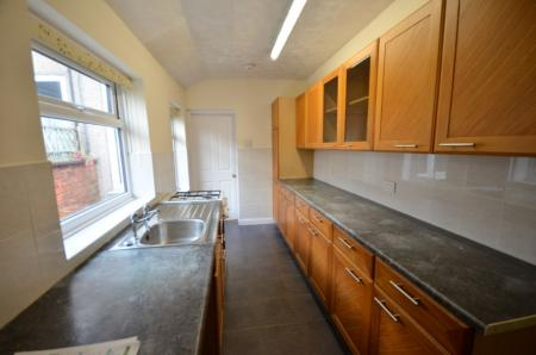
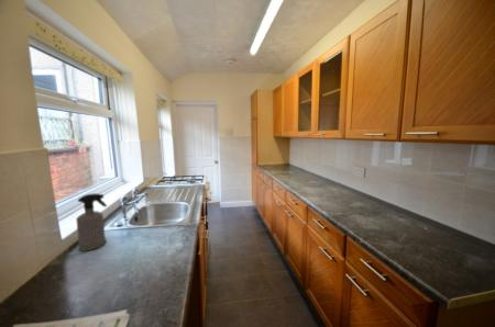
+ spray bottle (92, 219)
